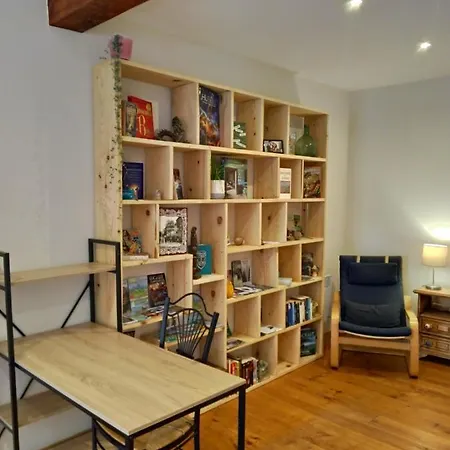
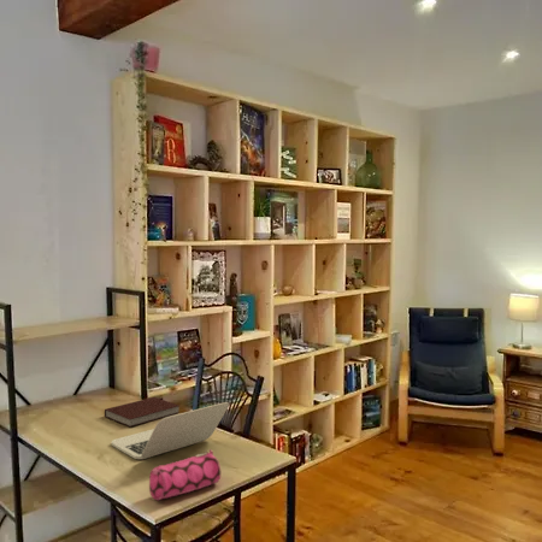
+ notebook (142, 411)
+ laptop (169, 422)
+ pencil case (184, 473)
